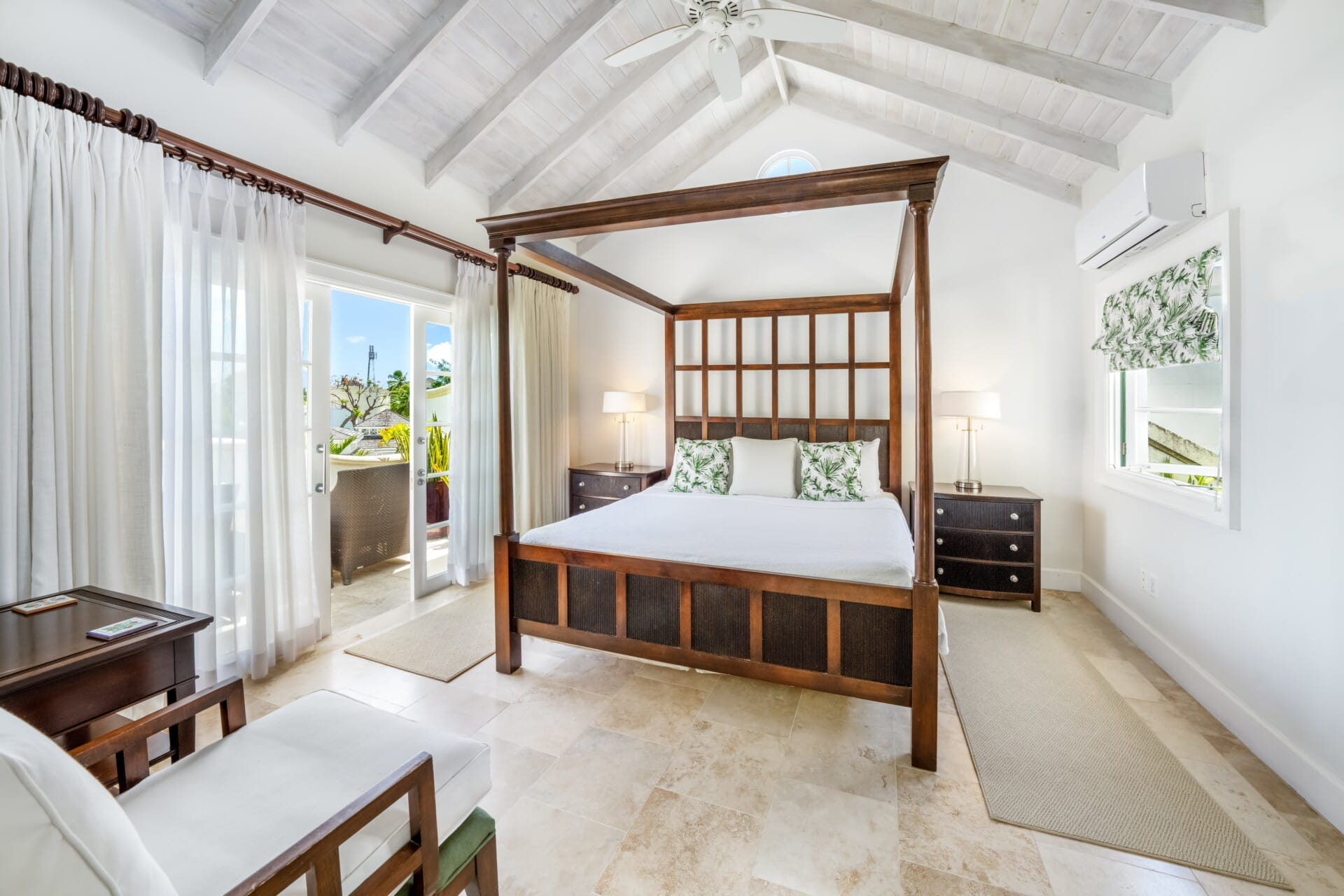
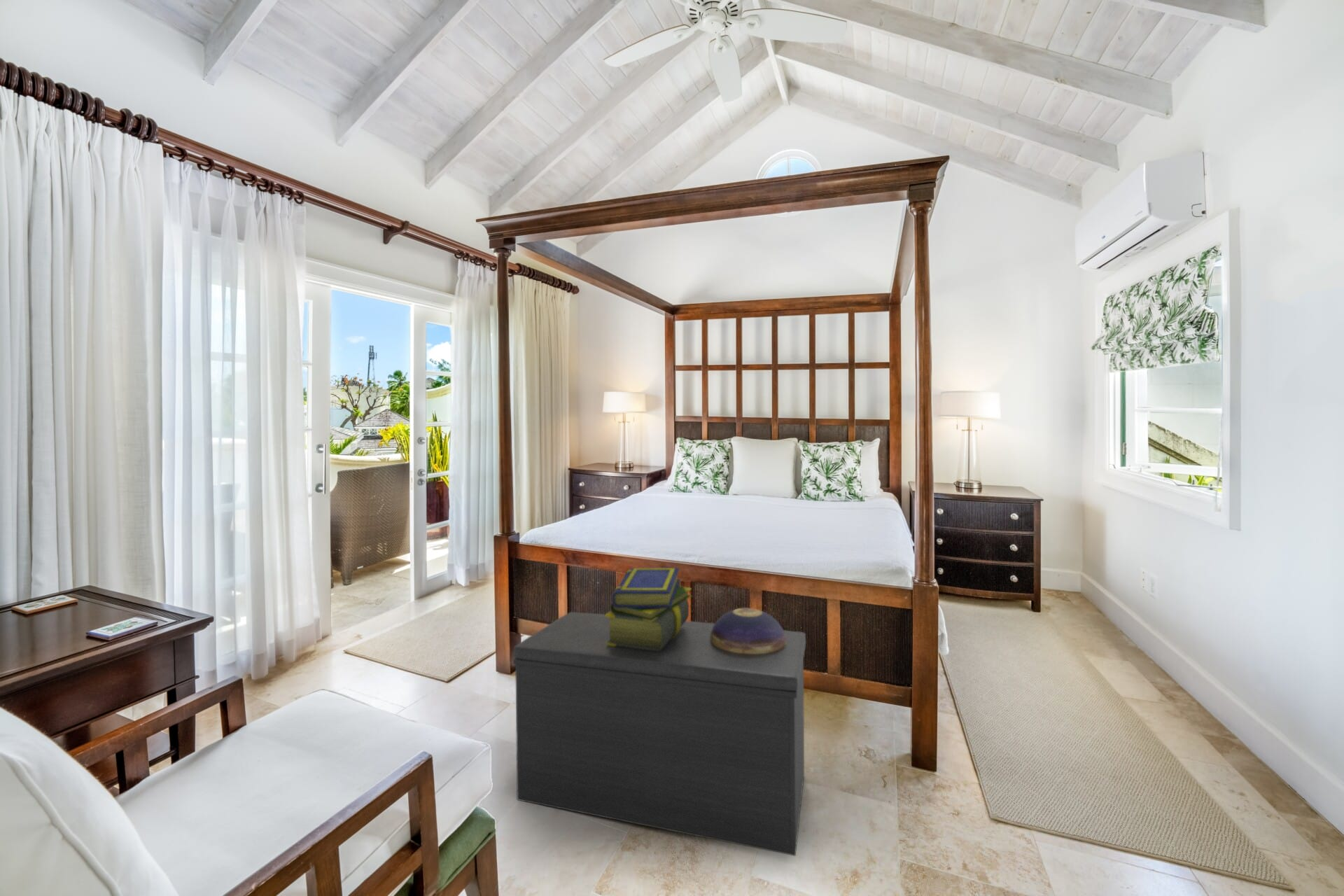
+ stack of books (650, 605)
+ decorative bowl (748, 624)
+ bench (664, 712)
